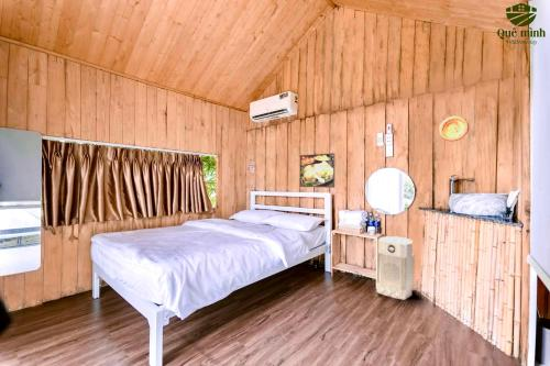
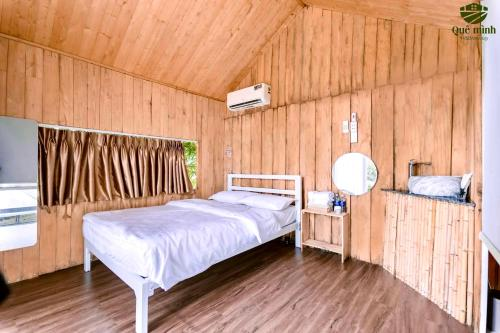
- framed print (316, 170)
- decorative plate (453, 129)
- air purifier (395, 265)
